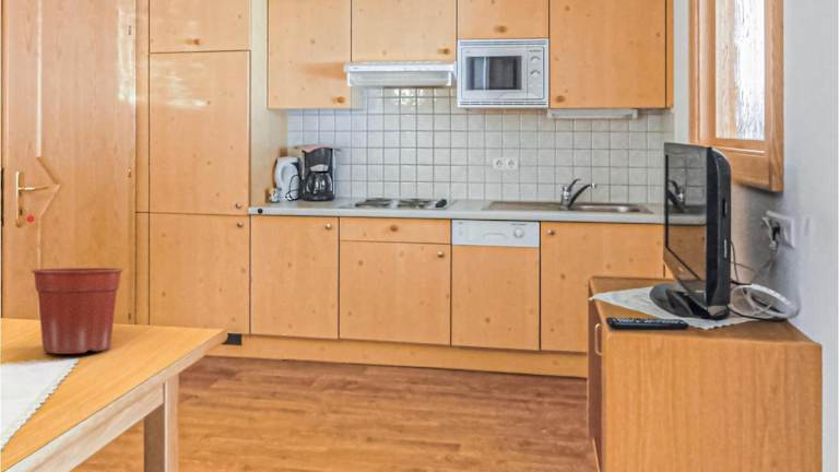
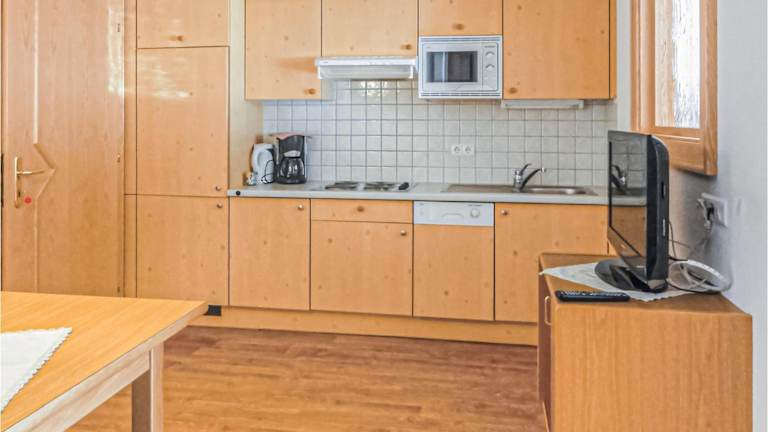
- flower pot (78, 309)
